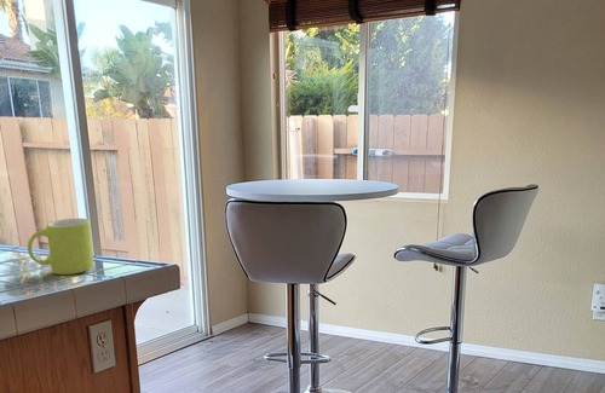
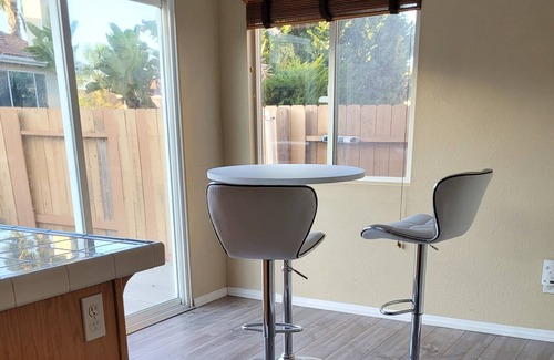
- mug (60, 248)
